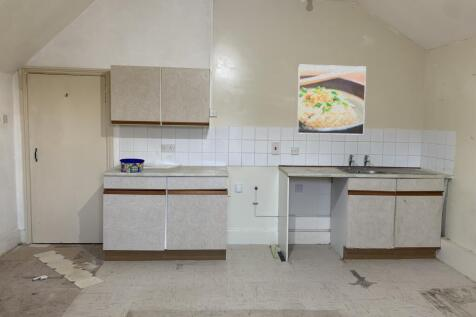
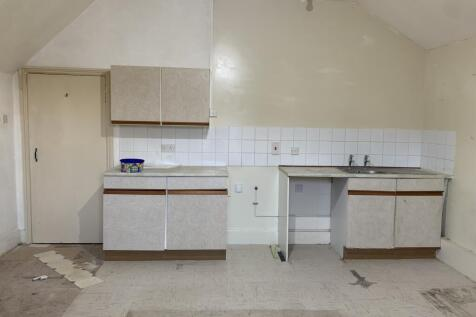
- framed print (331, 100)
